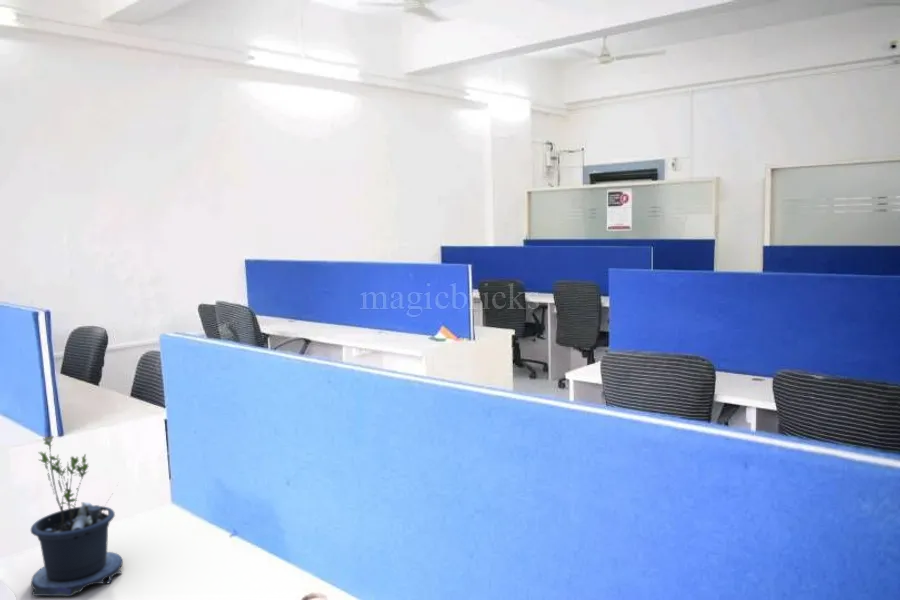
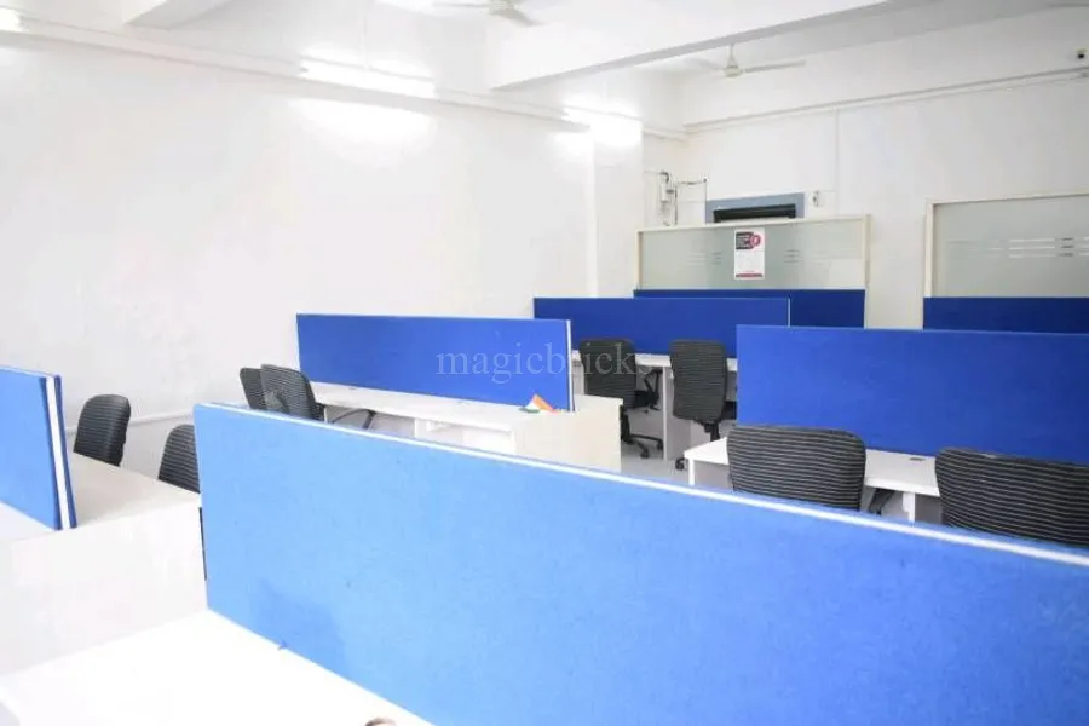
- potted plant (72, 505)
